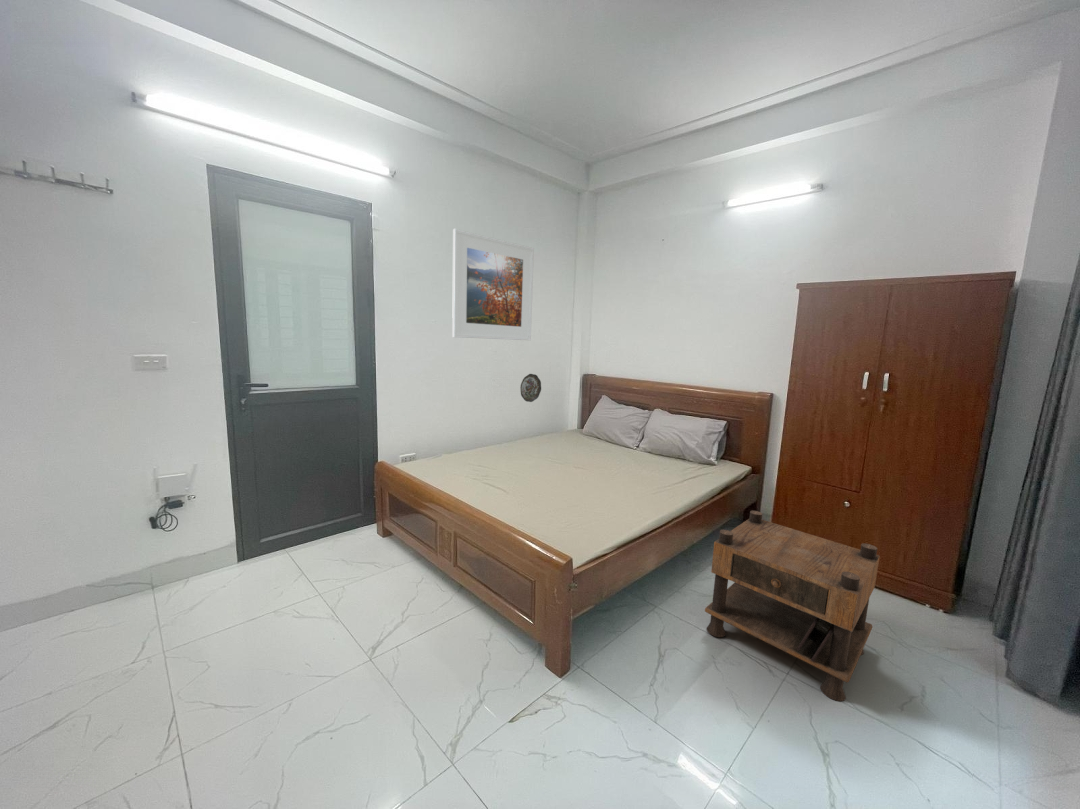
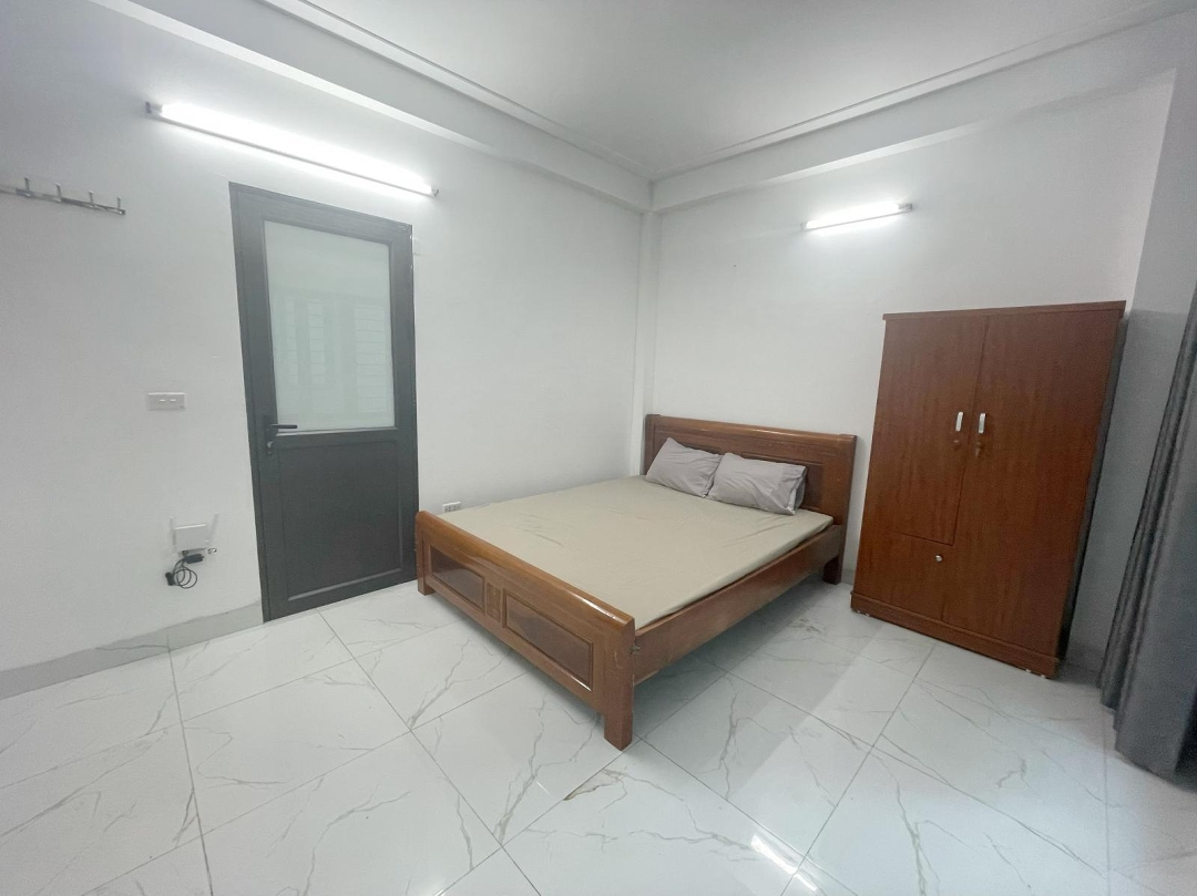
- nightstand (790, 589)
- decorative plate (530, 387)
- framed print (495, 289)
